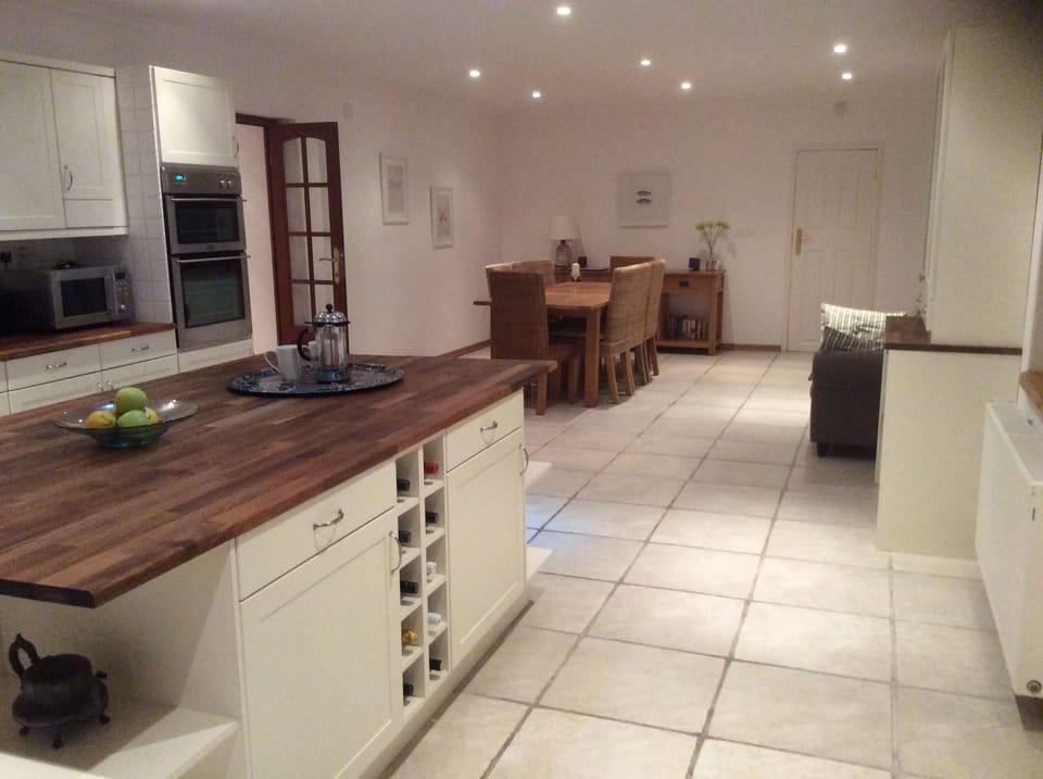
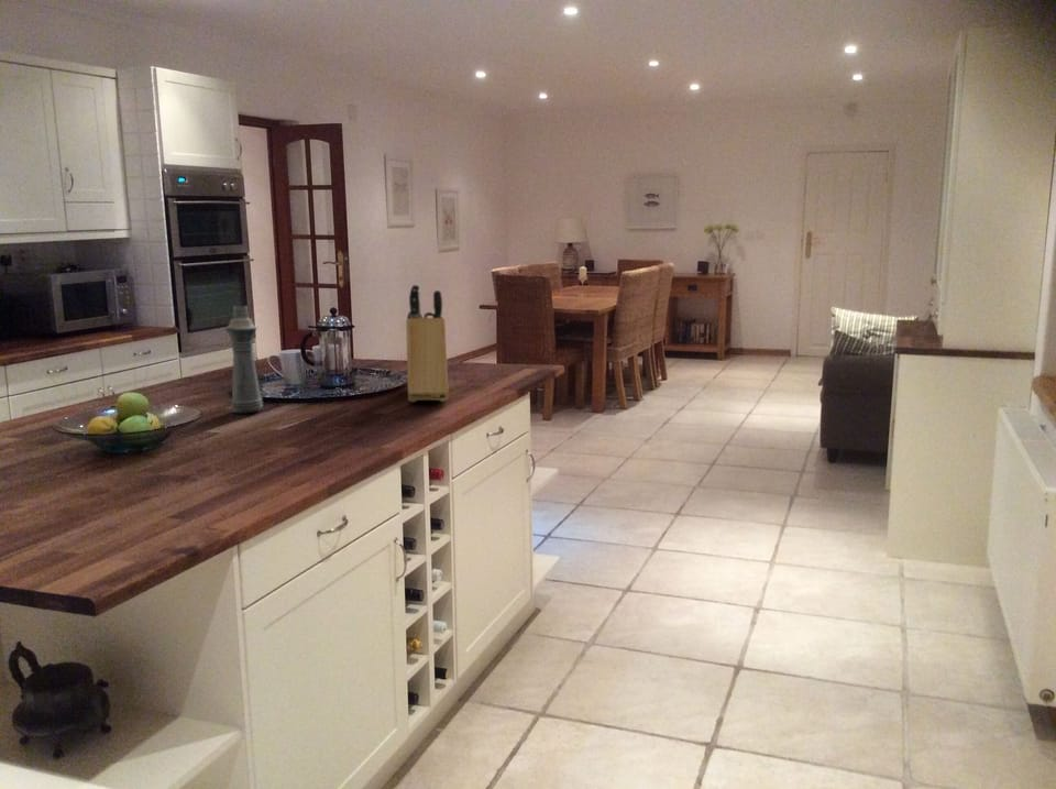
+ knife block (426, 340)
+ bottle (243, 359)
